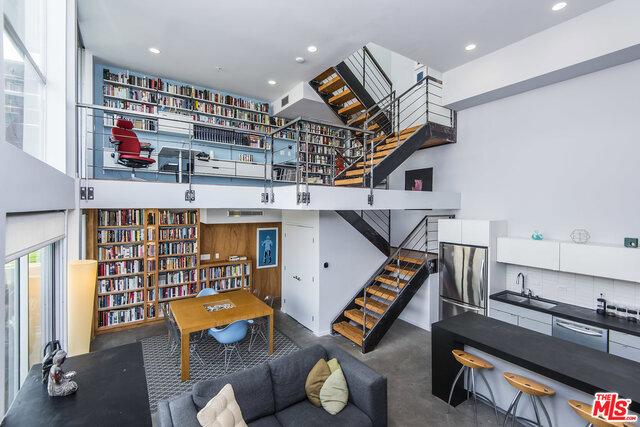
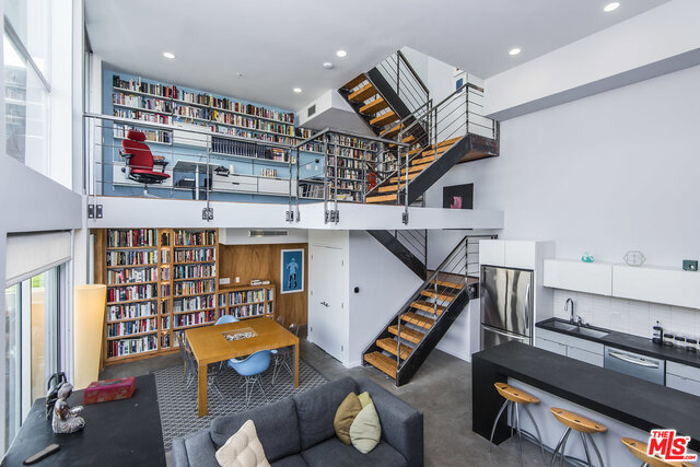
+ remote control (42, 454)
+ tissue box (110, 389)
